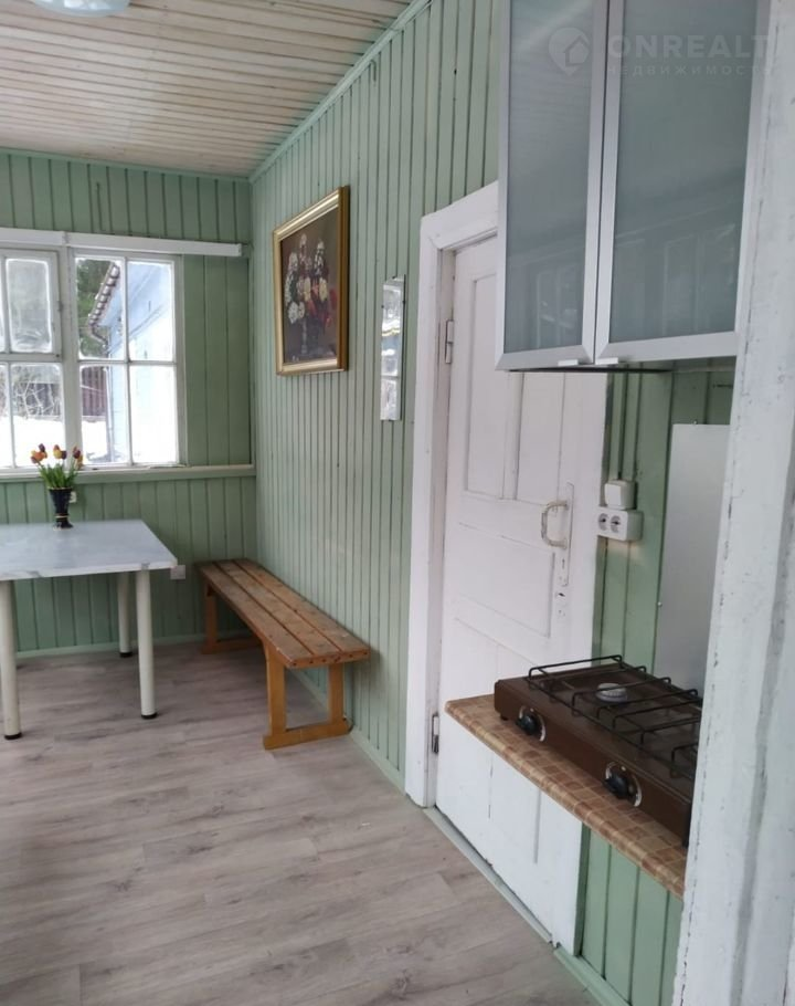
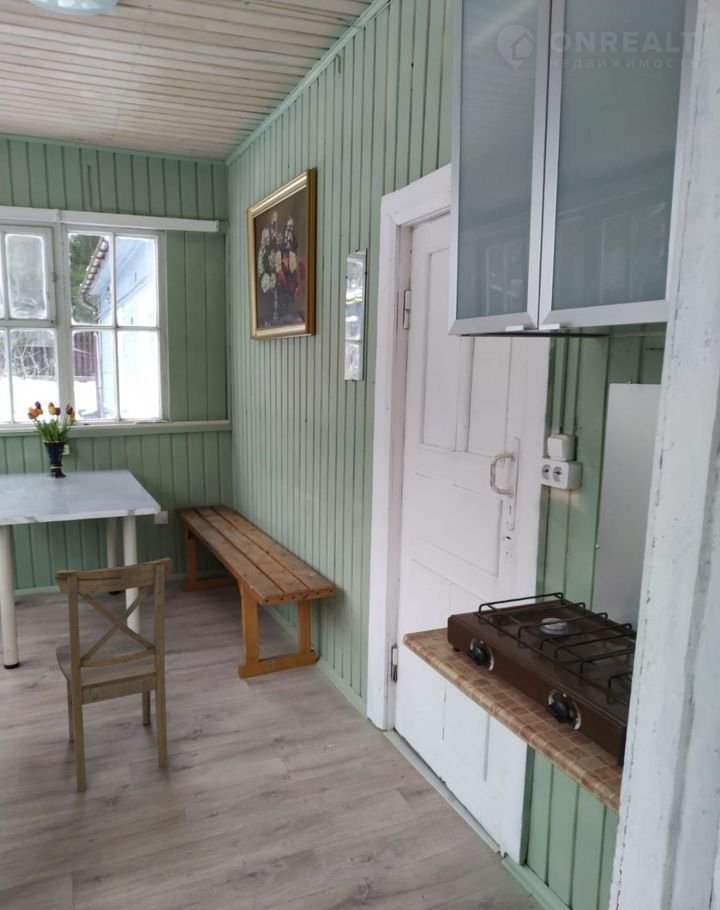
+ dining chair (113, 655)
